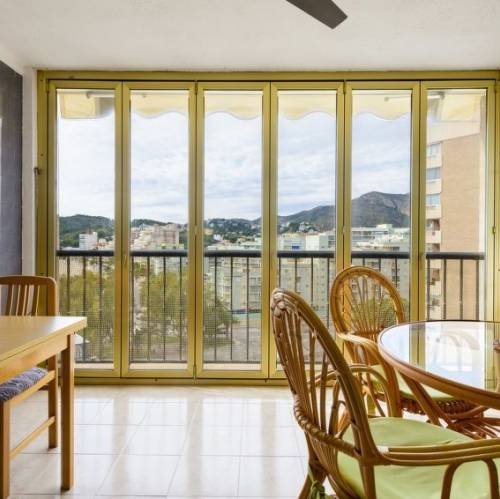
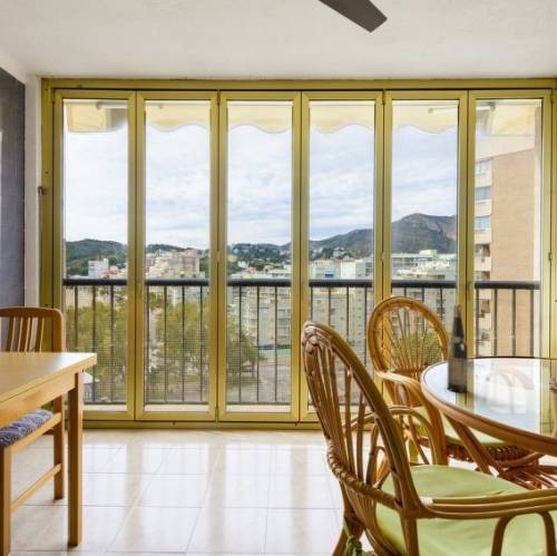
+ wine bottle (457, 347)
